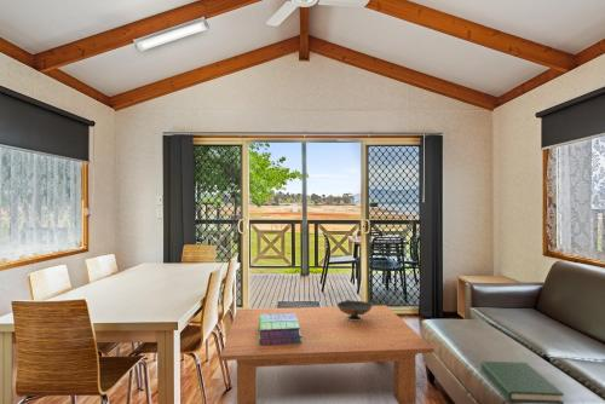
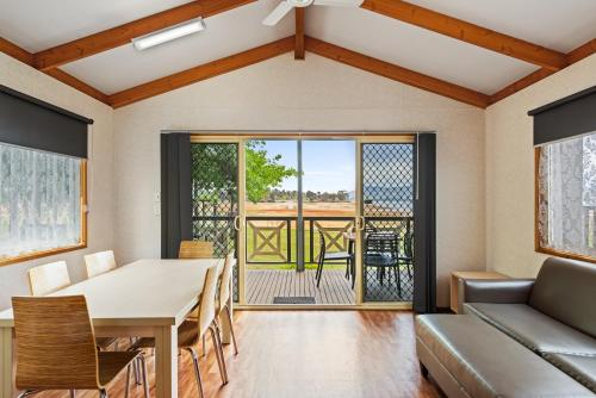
- decorative bowl (353, 311)
- hardback book (518, 380)
- coffee table (319, 351)
- stack of books (278, 327)
